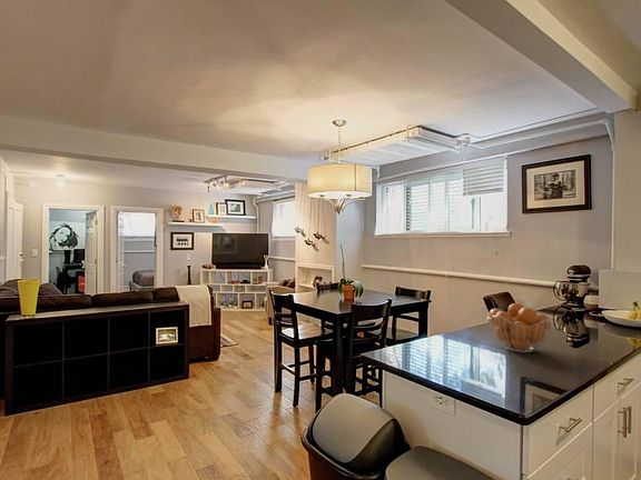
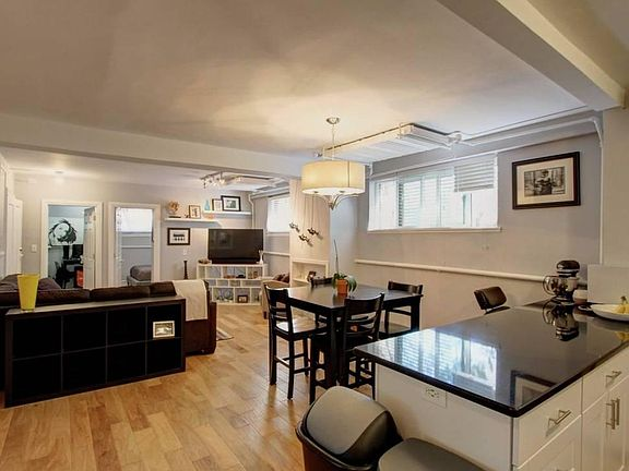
- fruit basket (519, 327)
